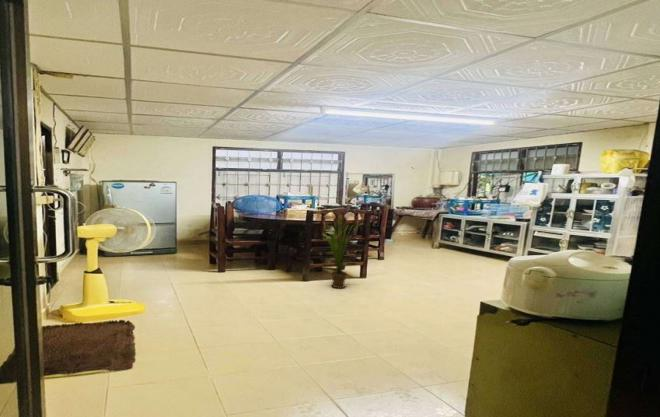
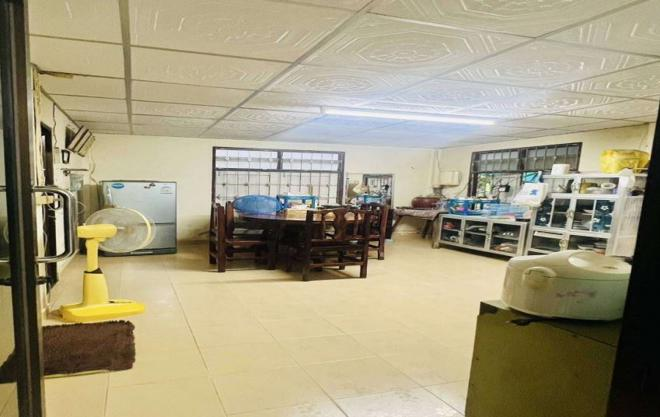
- house plant (342, 250)
